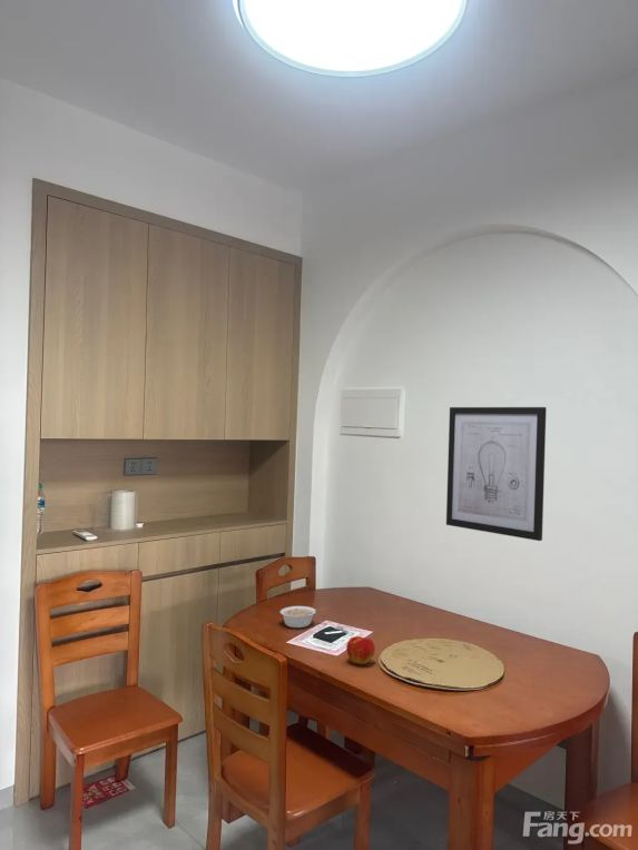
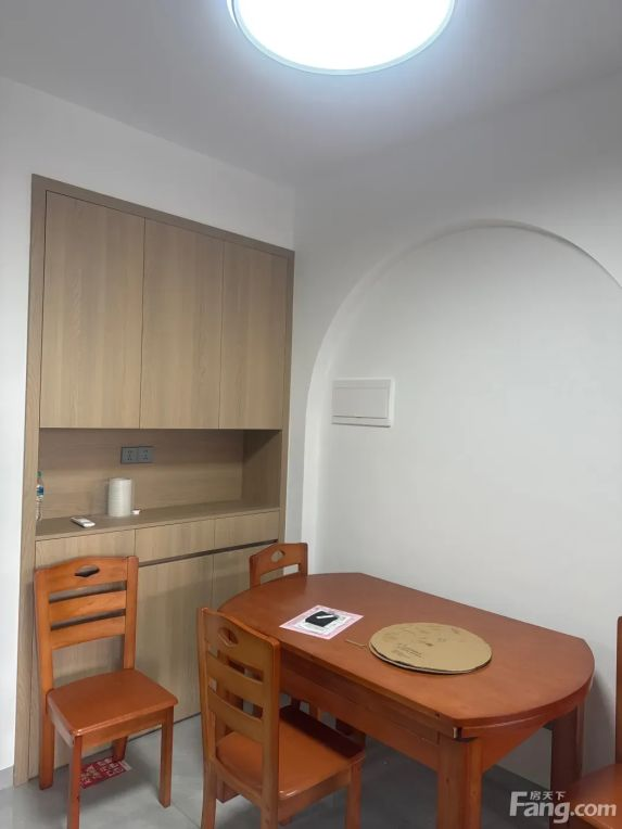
- apple (360, 649)
- legume (298, 615)
- wall art (492, 470)
